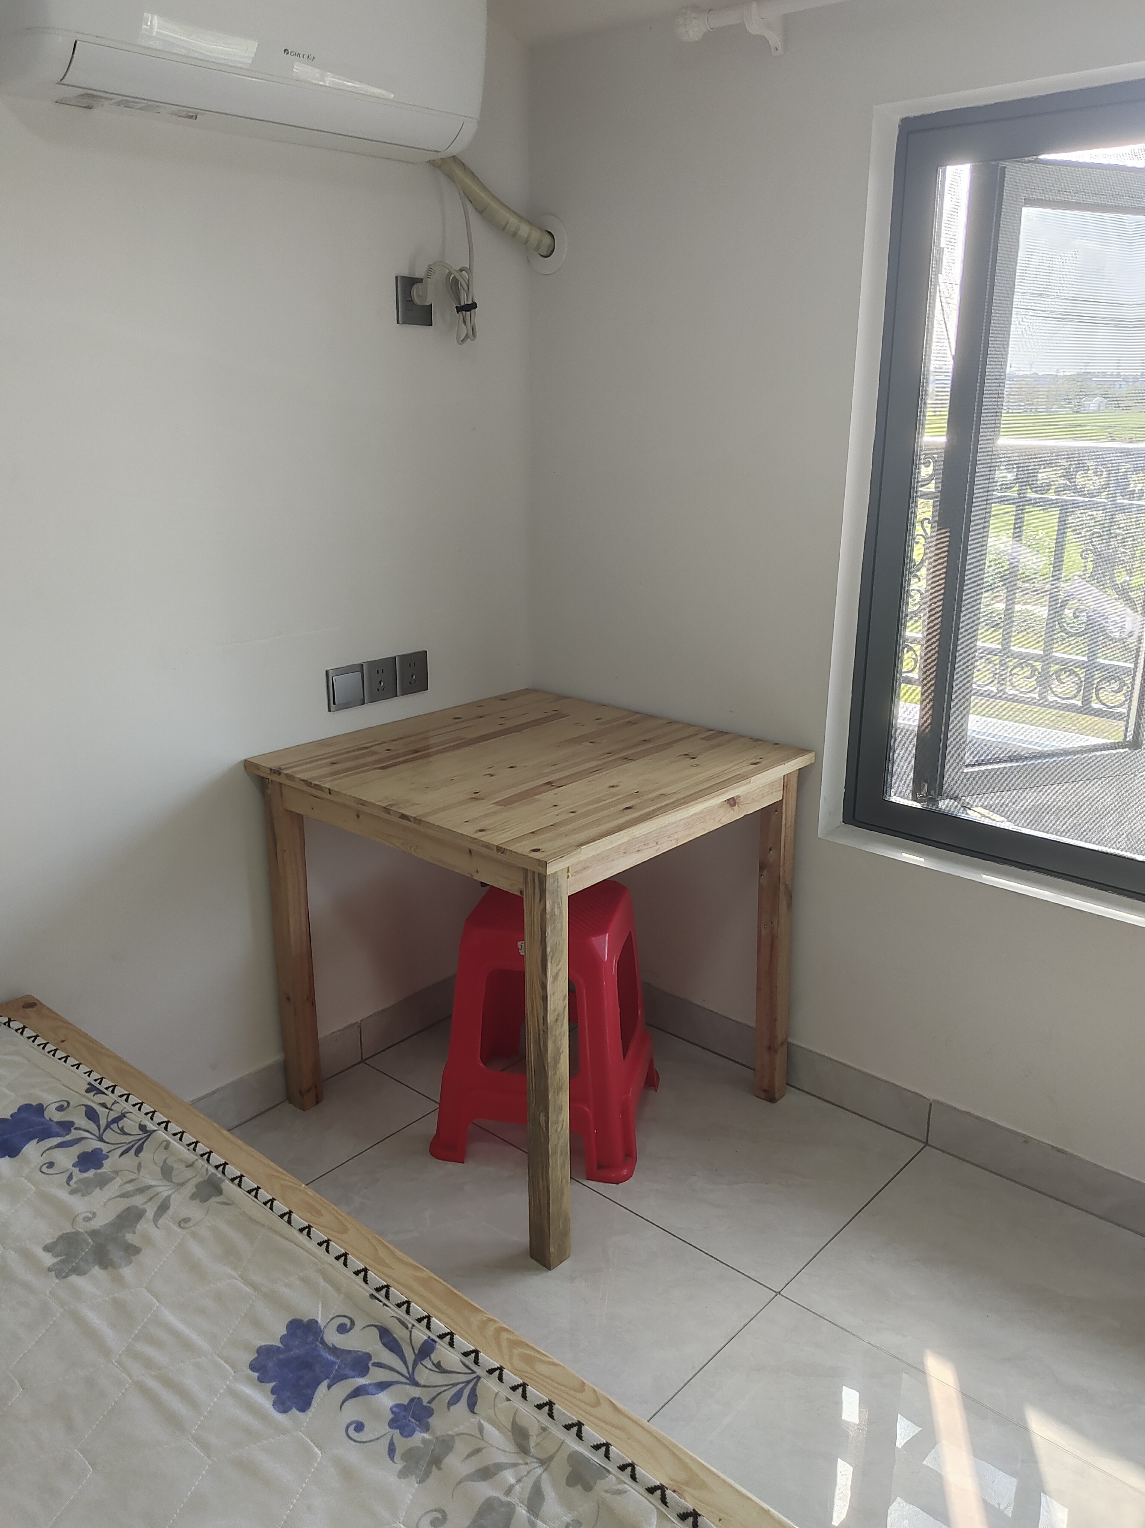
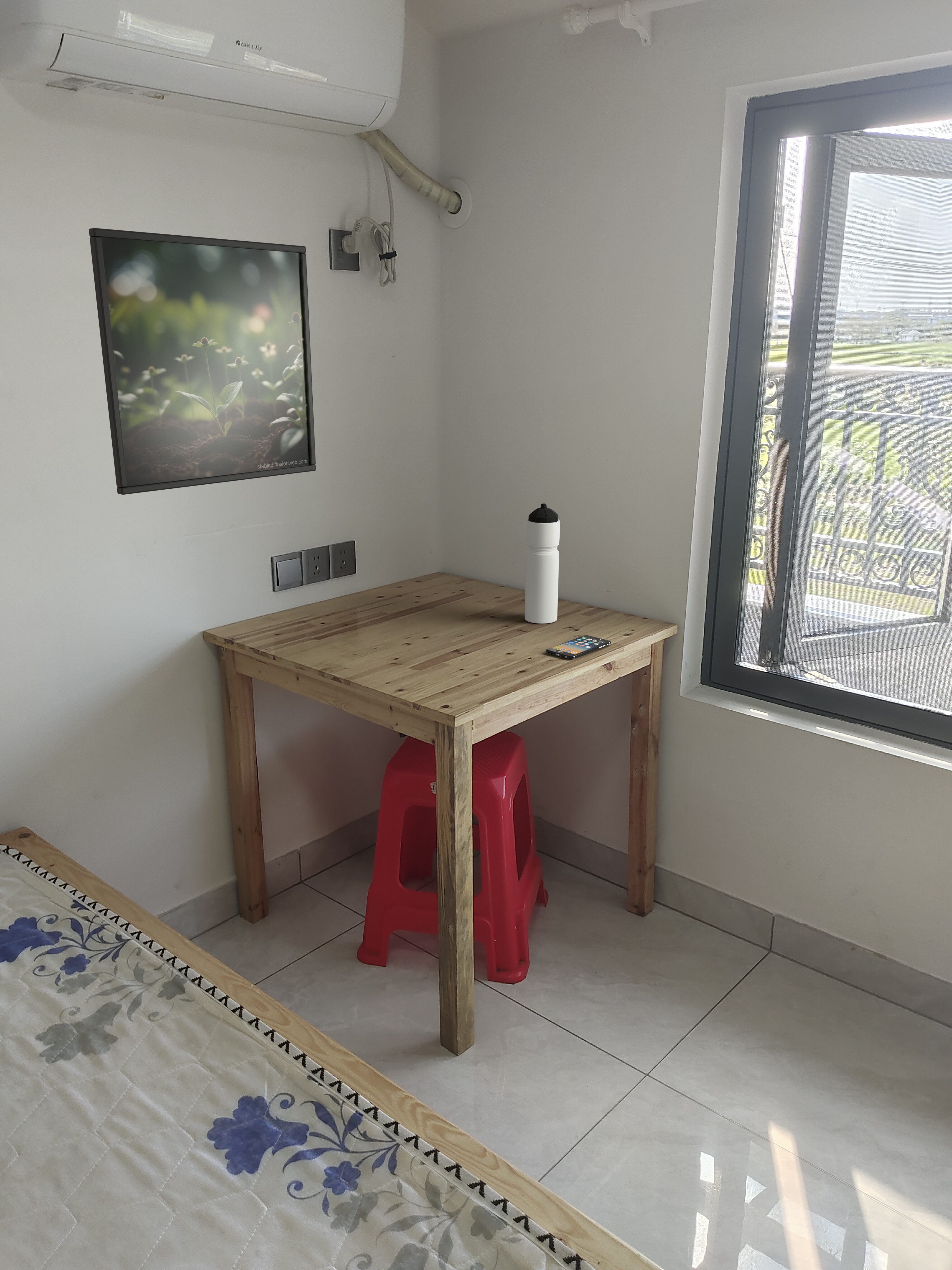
+ smartphone (579, 647)
+ water bottle (542, 562)
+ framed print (216, 364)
